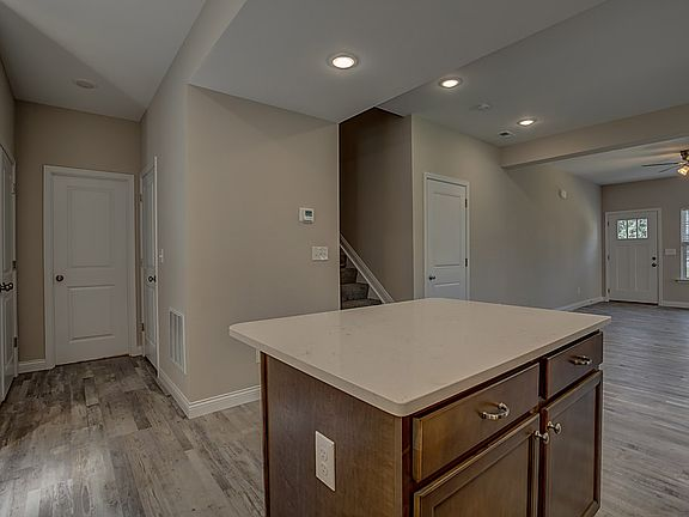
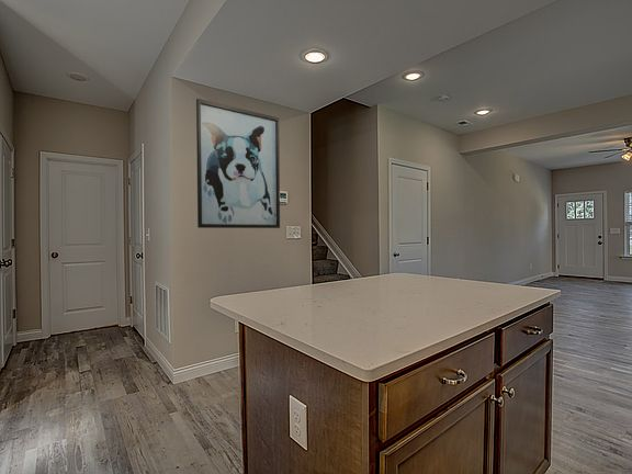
+ wall art (241, 168)
